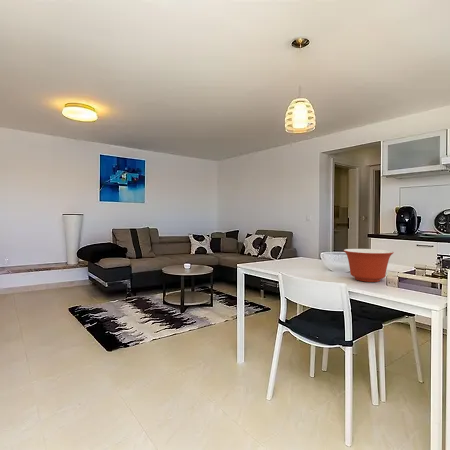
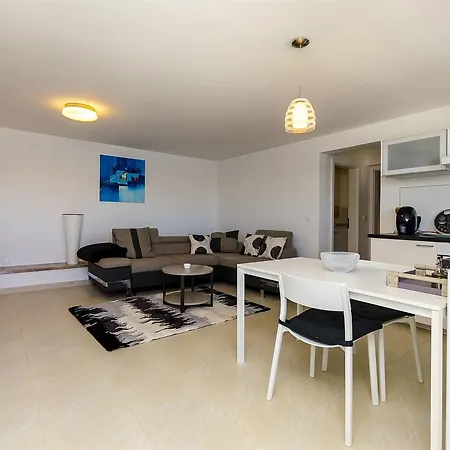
- mixing bowl (367, 265)
